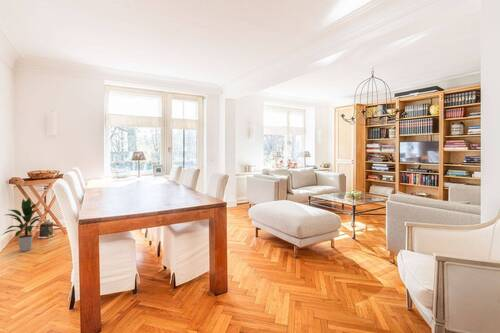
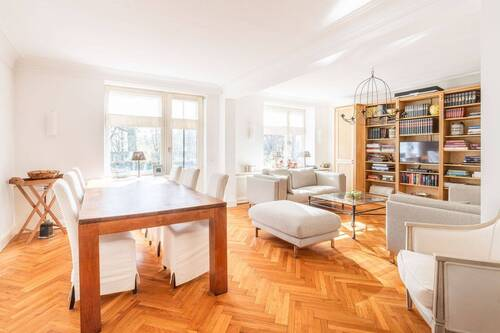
- indoor plant (26, 224)
